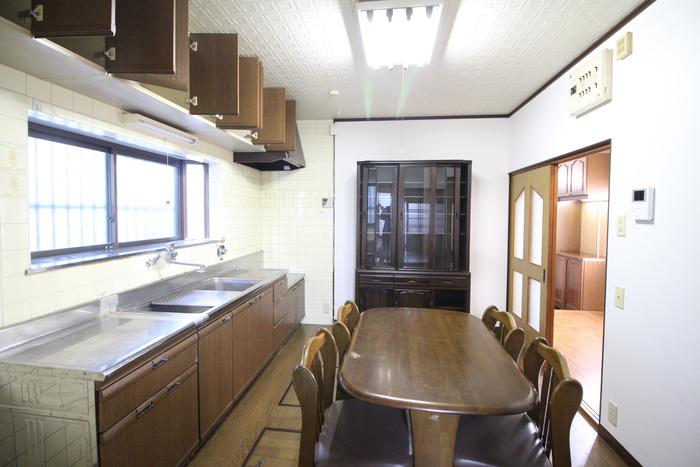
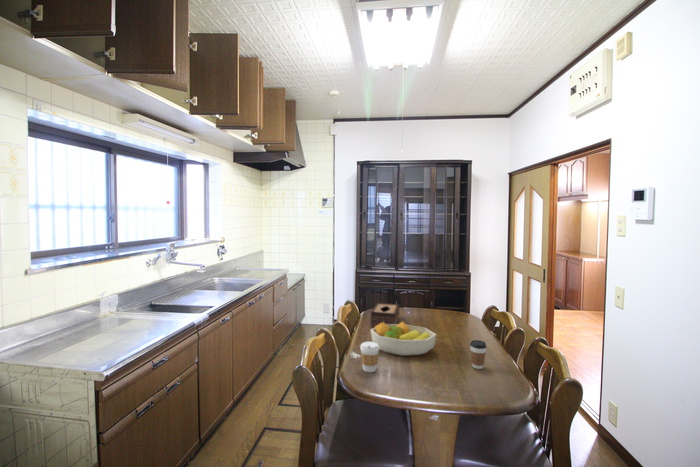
+ fruit bowl (402, 336)
+ tissue box (385, 315)
+ coffee cup (477, 354)
+ coffee cup (369, 356)
